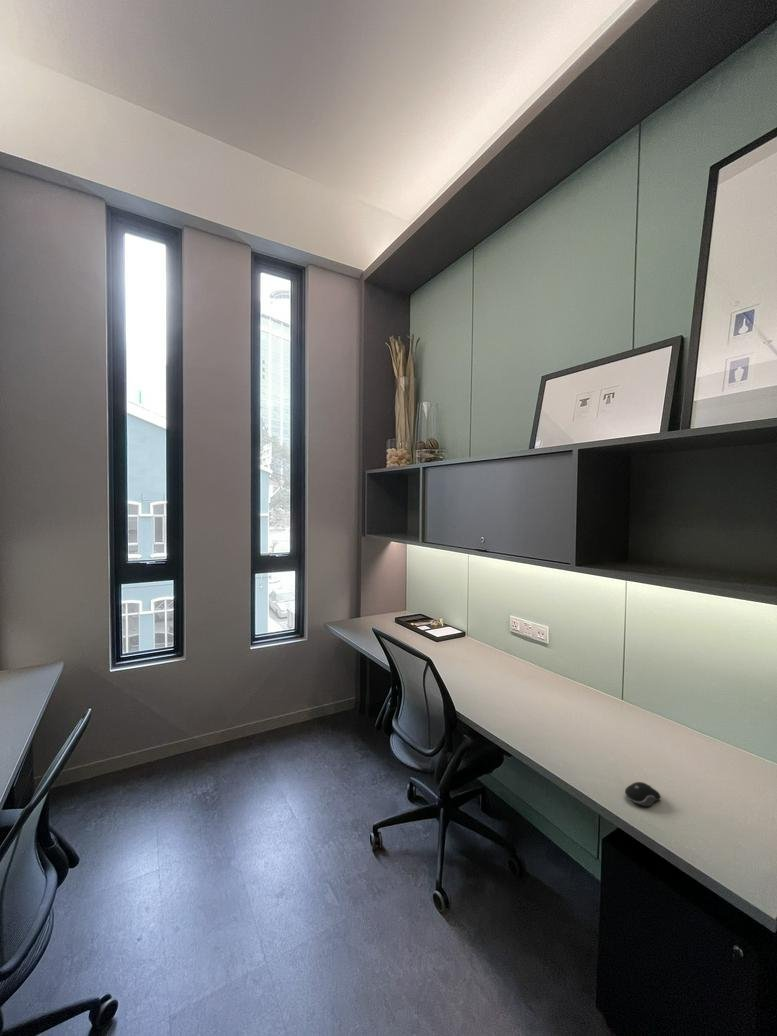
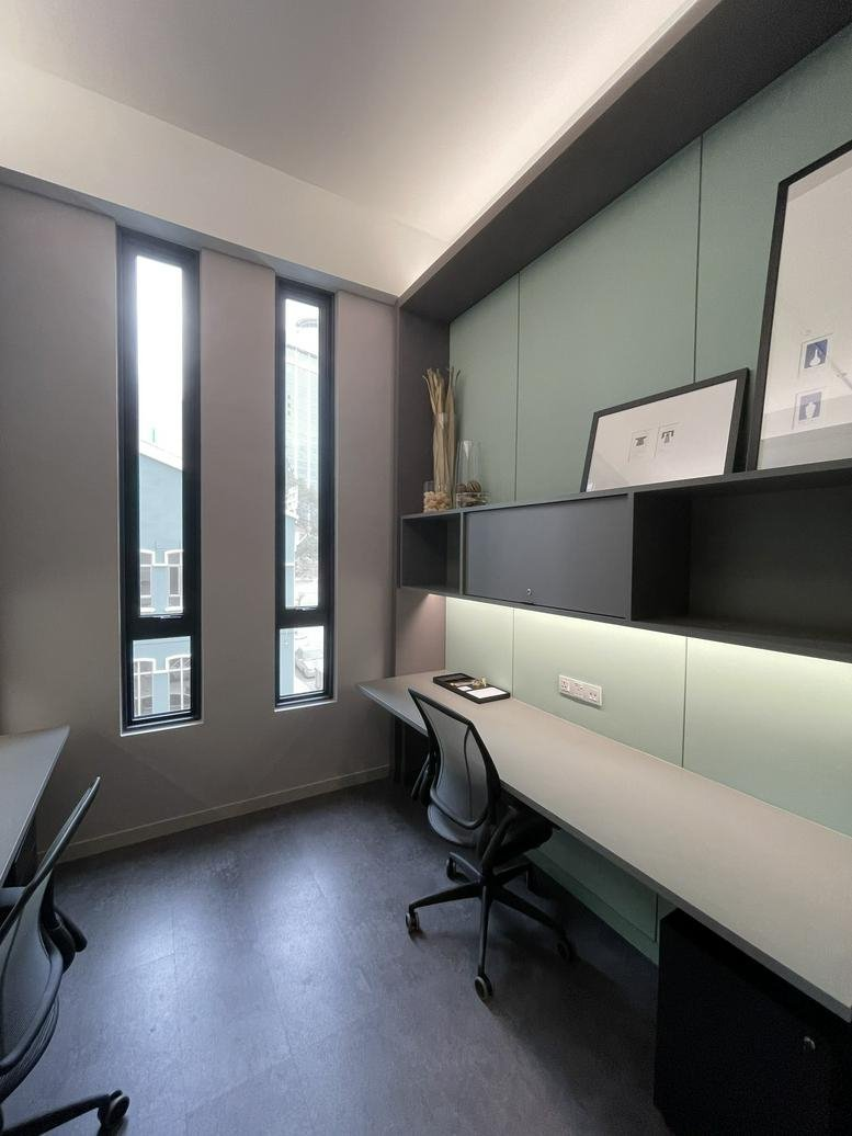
- computer mouse (641, 791)
